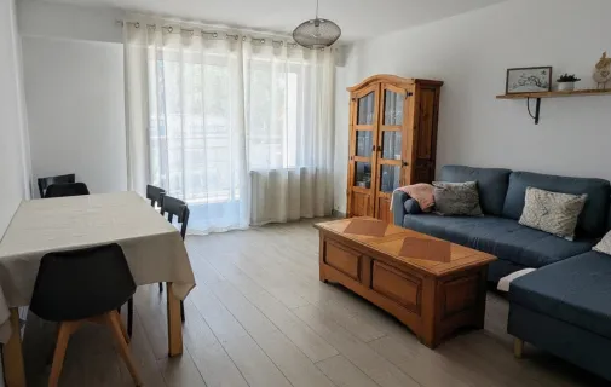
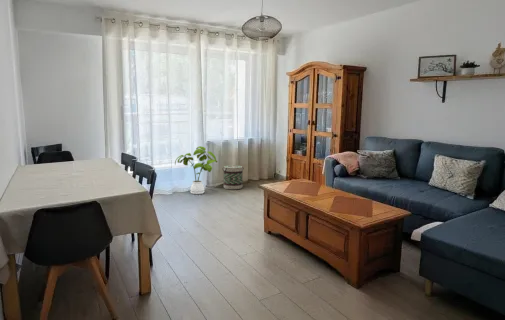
+ house plant (201, 170)
+ basket (232, 176)
